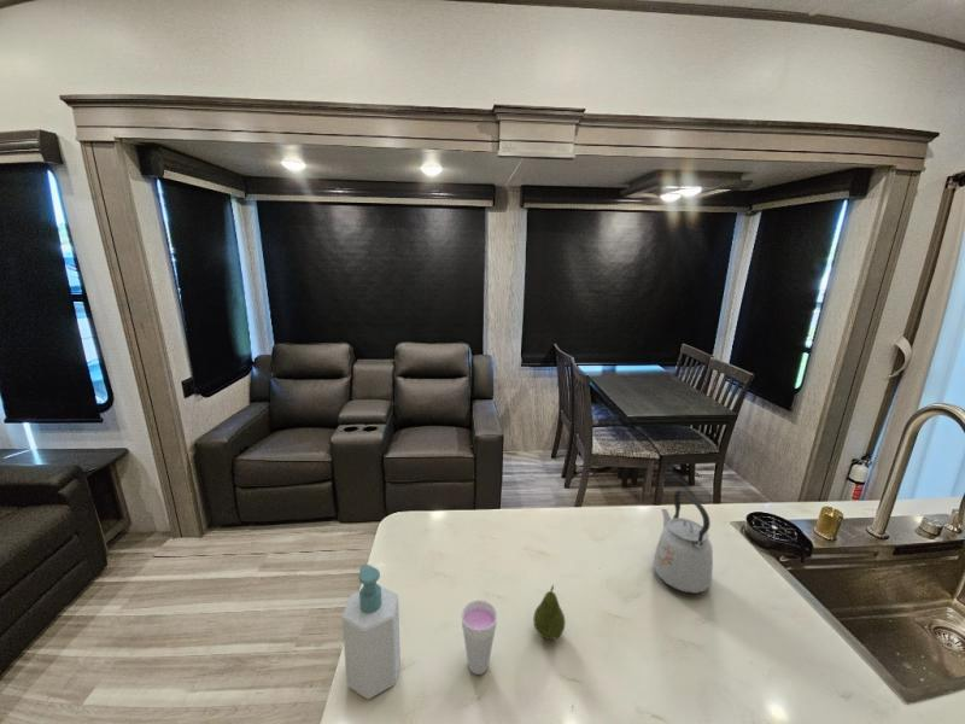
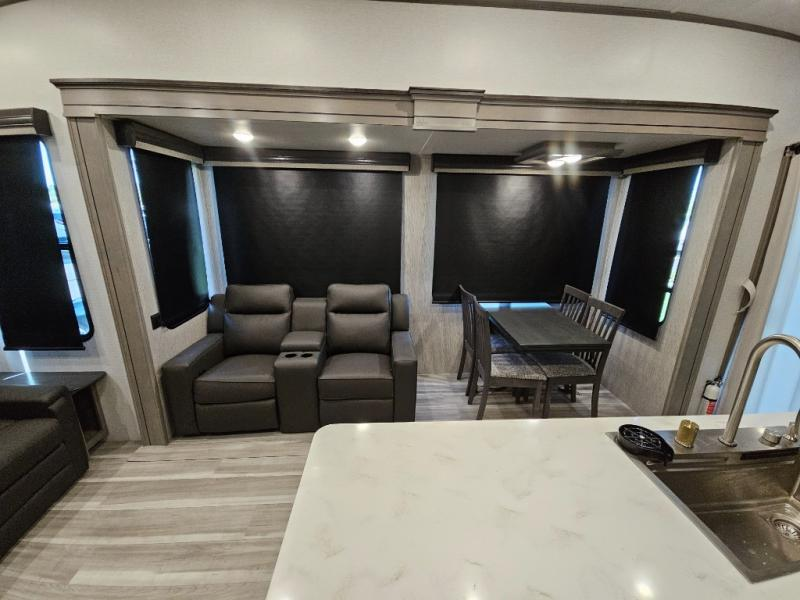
- soap bottle (372, 624)
- cup (478, 640)
- kettle (680, 532)
- fruit (549, 609)
